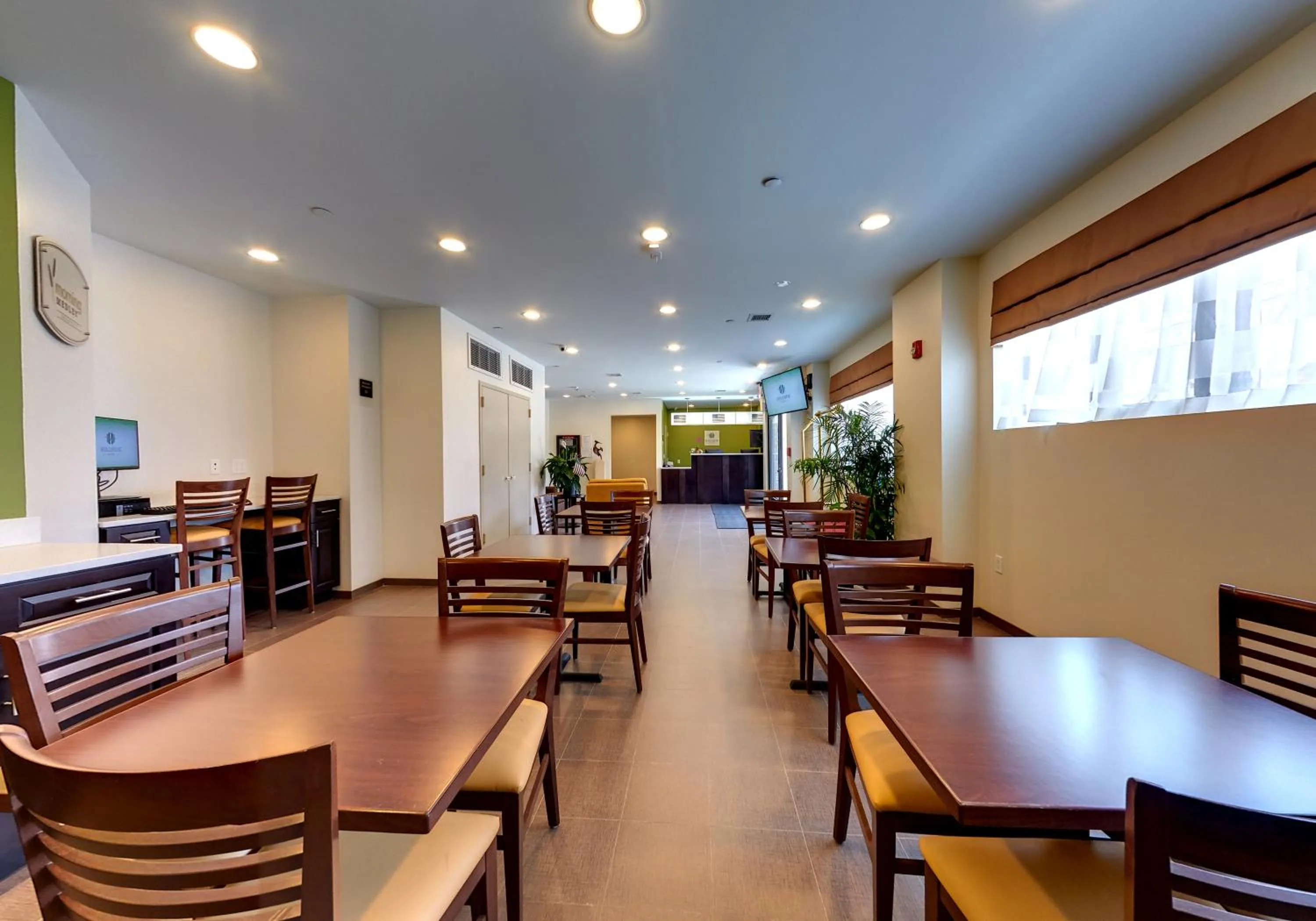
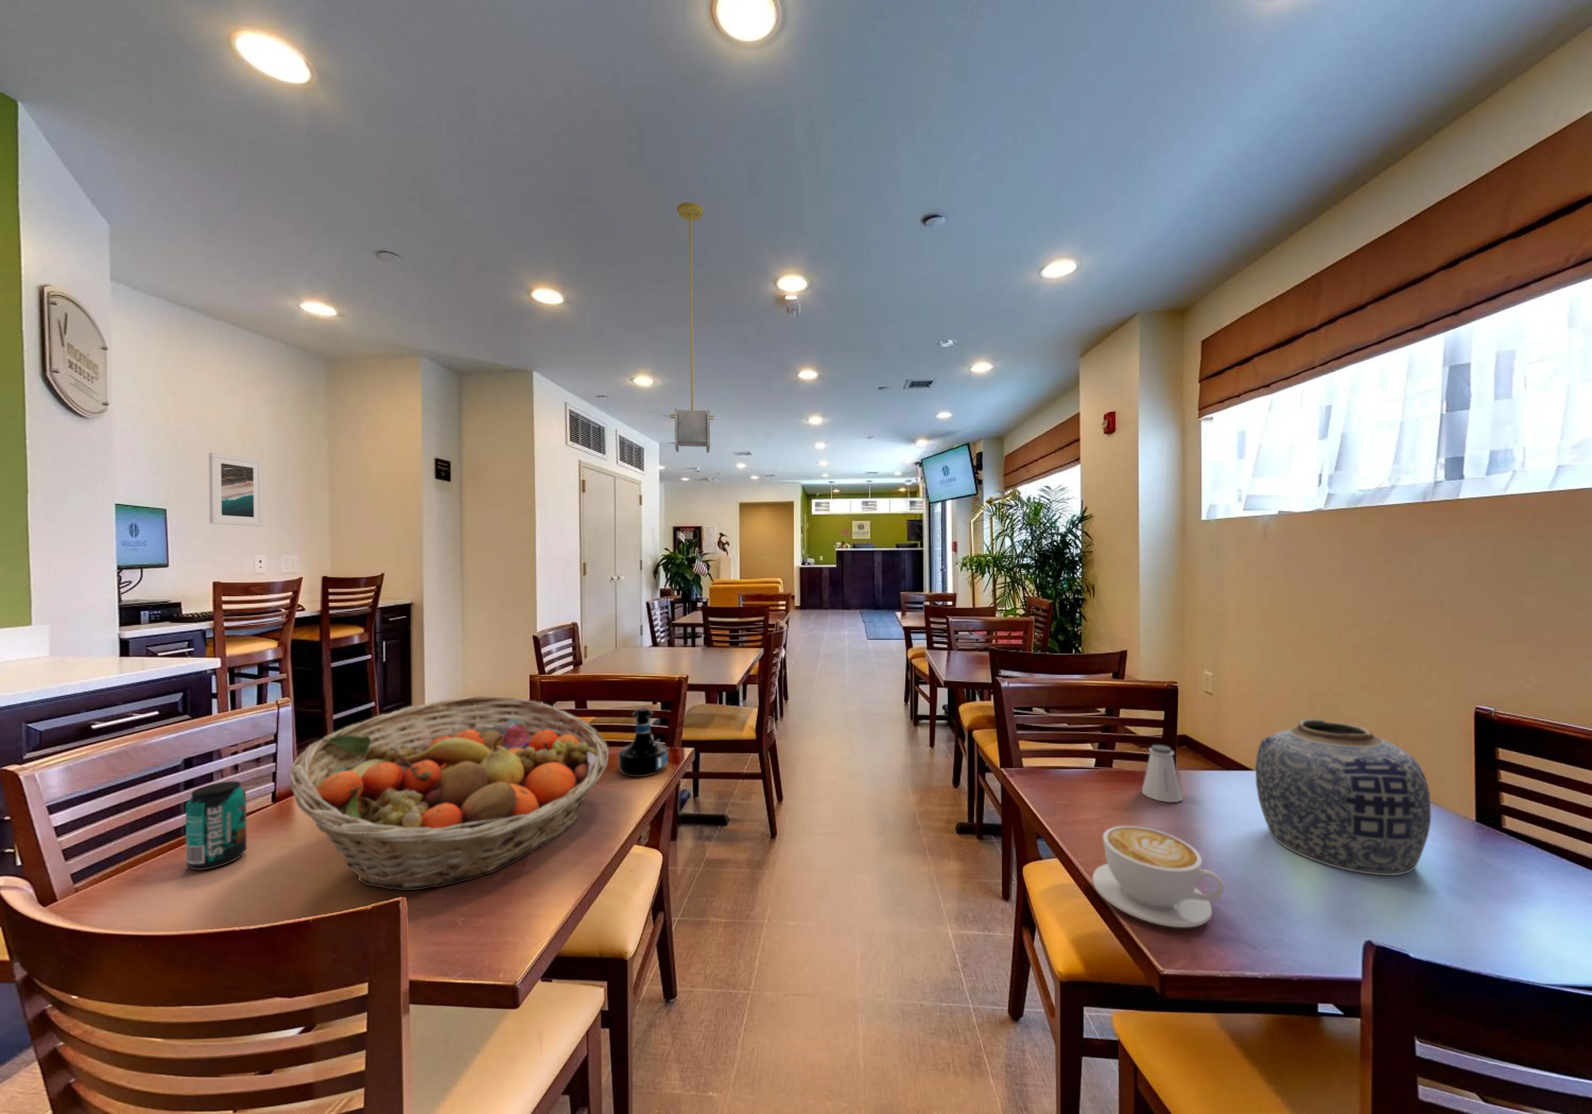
+ beverage can (217, 824)
+ coffee cup (1155, 875)
+ fruit basket (472, 777)
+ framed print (237, 491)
+ vase (1337, 786)
+ saltshaker (1161, 770)
+ pendant light (691, 329)
+ tequila bottle (642, 739)
